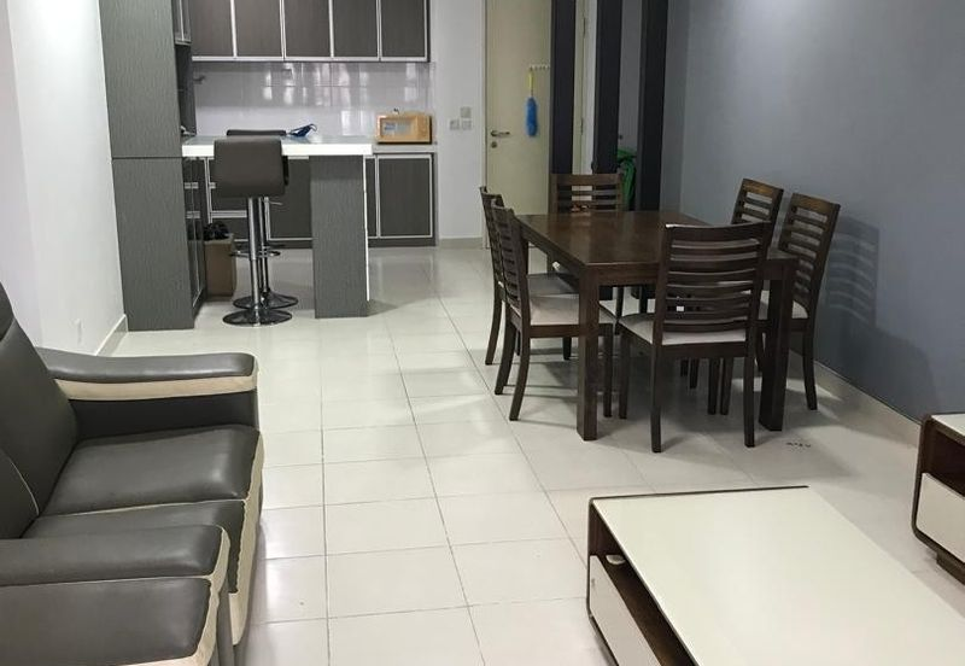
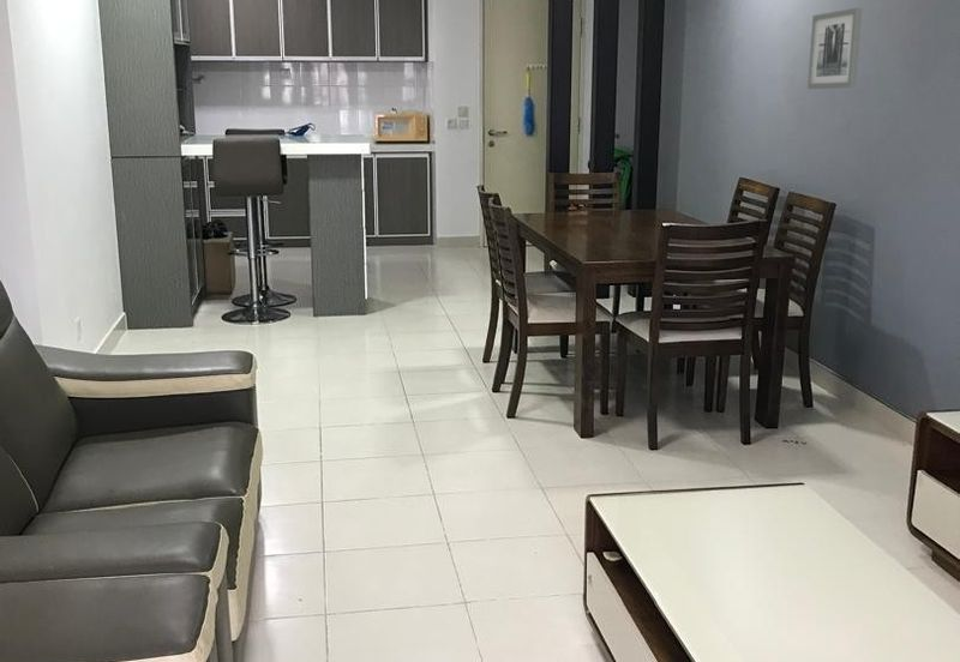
+ wall art (833, 50)
